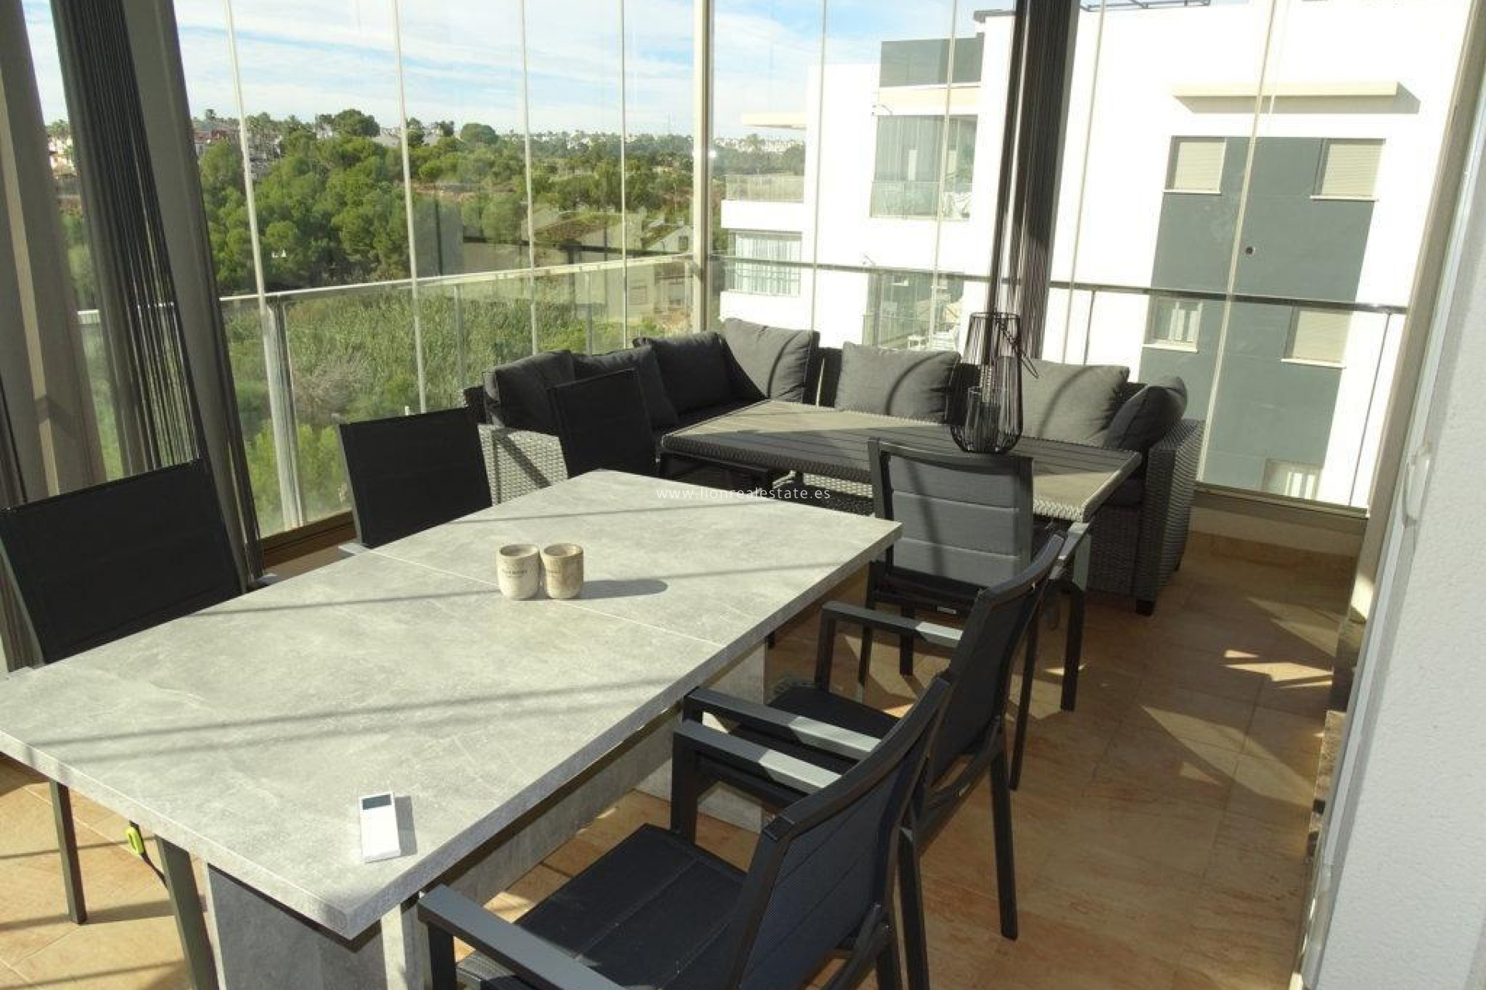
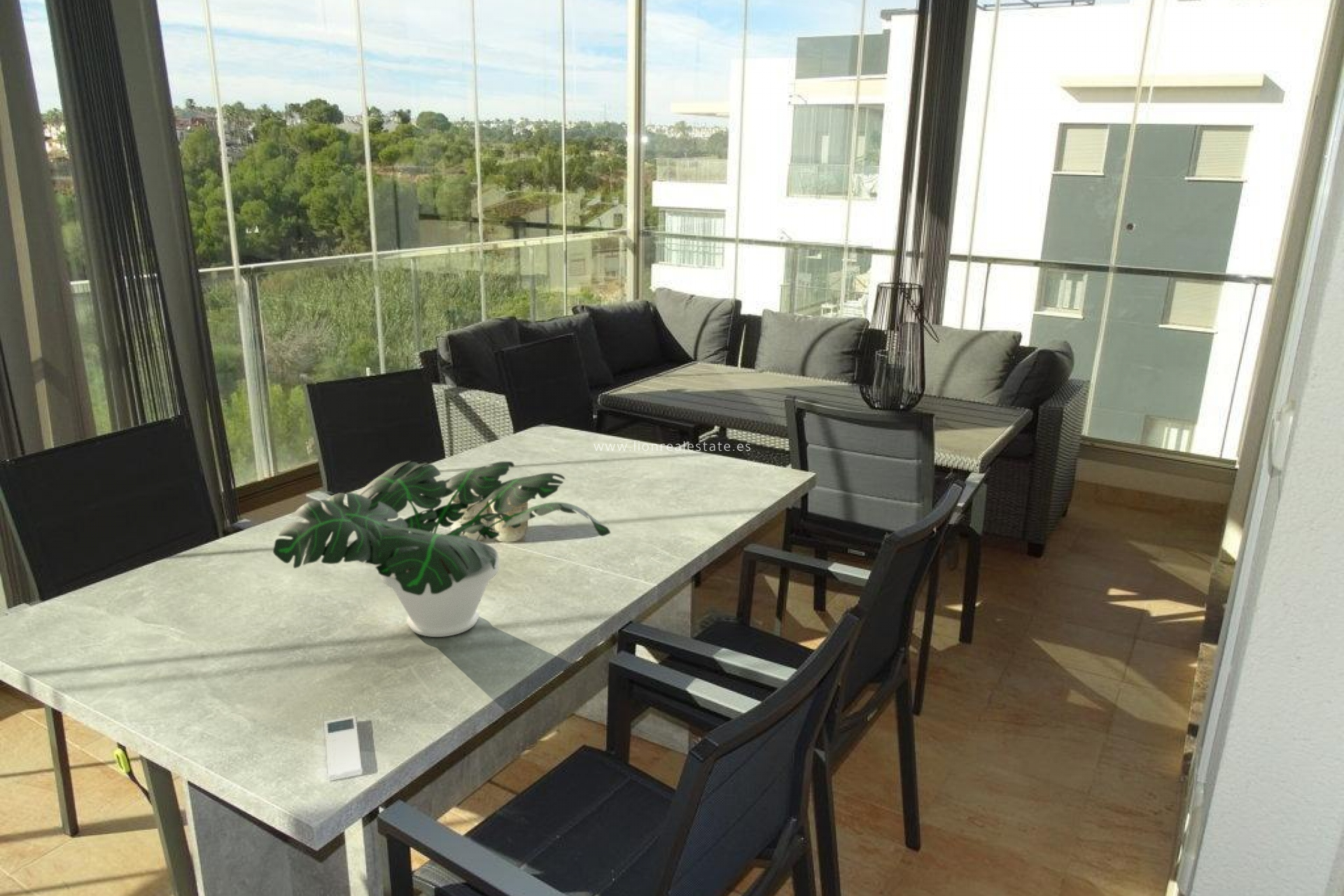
+ potted plant (464, 554)
